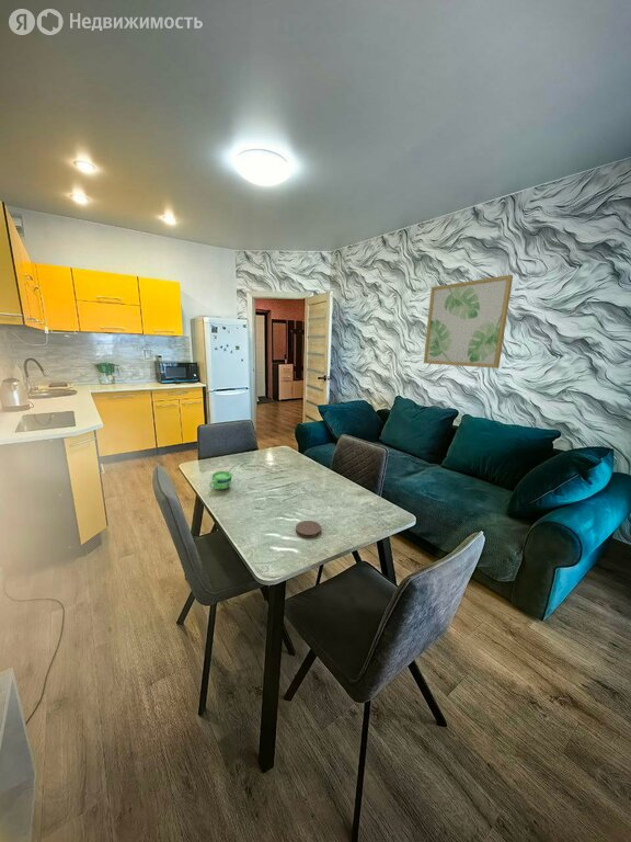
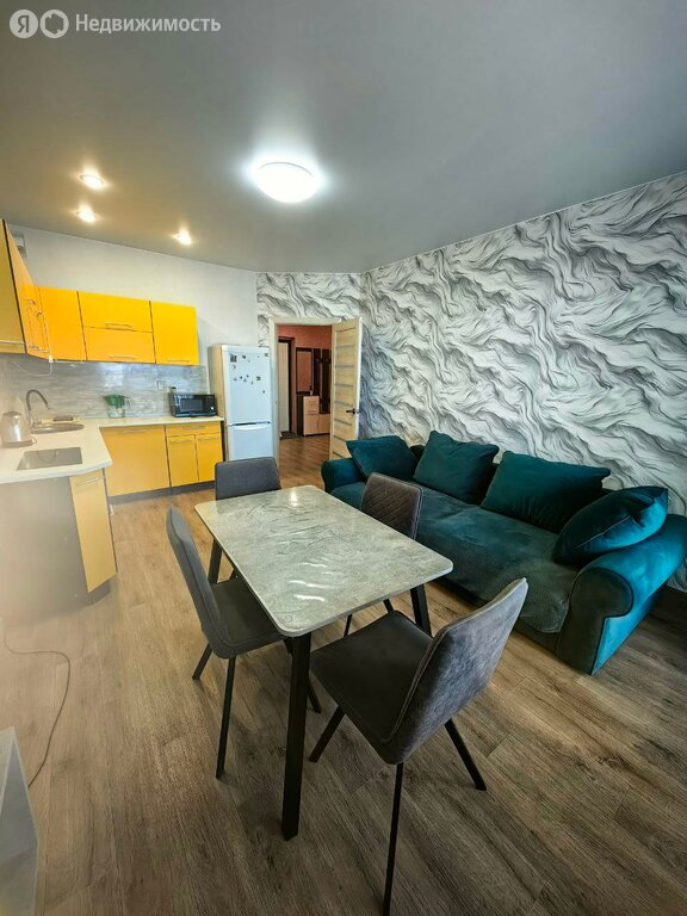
- coaster (308, 528)
- cup (220, 482)
- wall art (462, 325)
